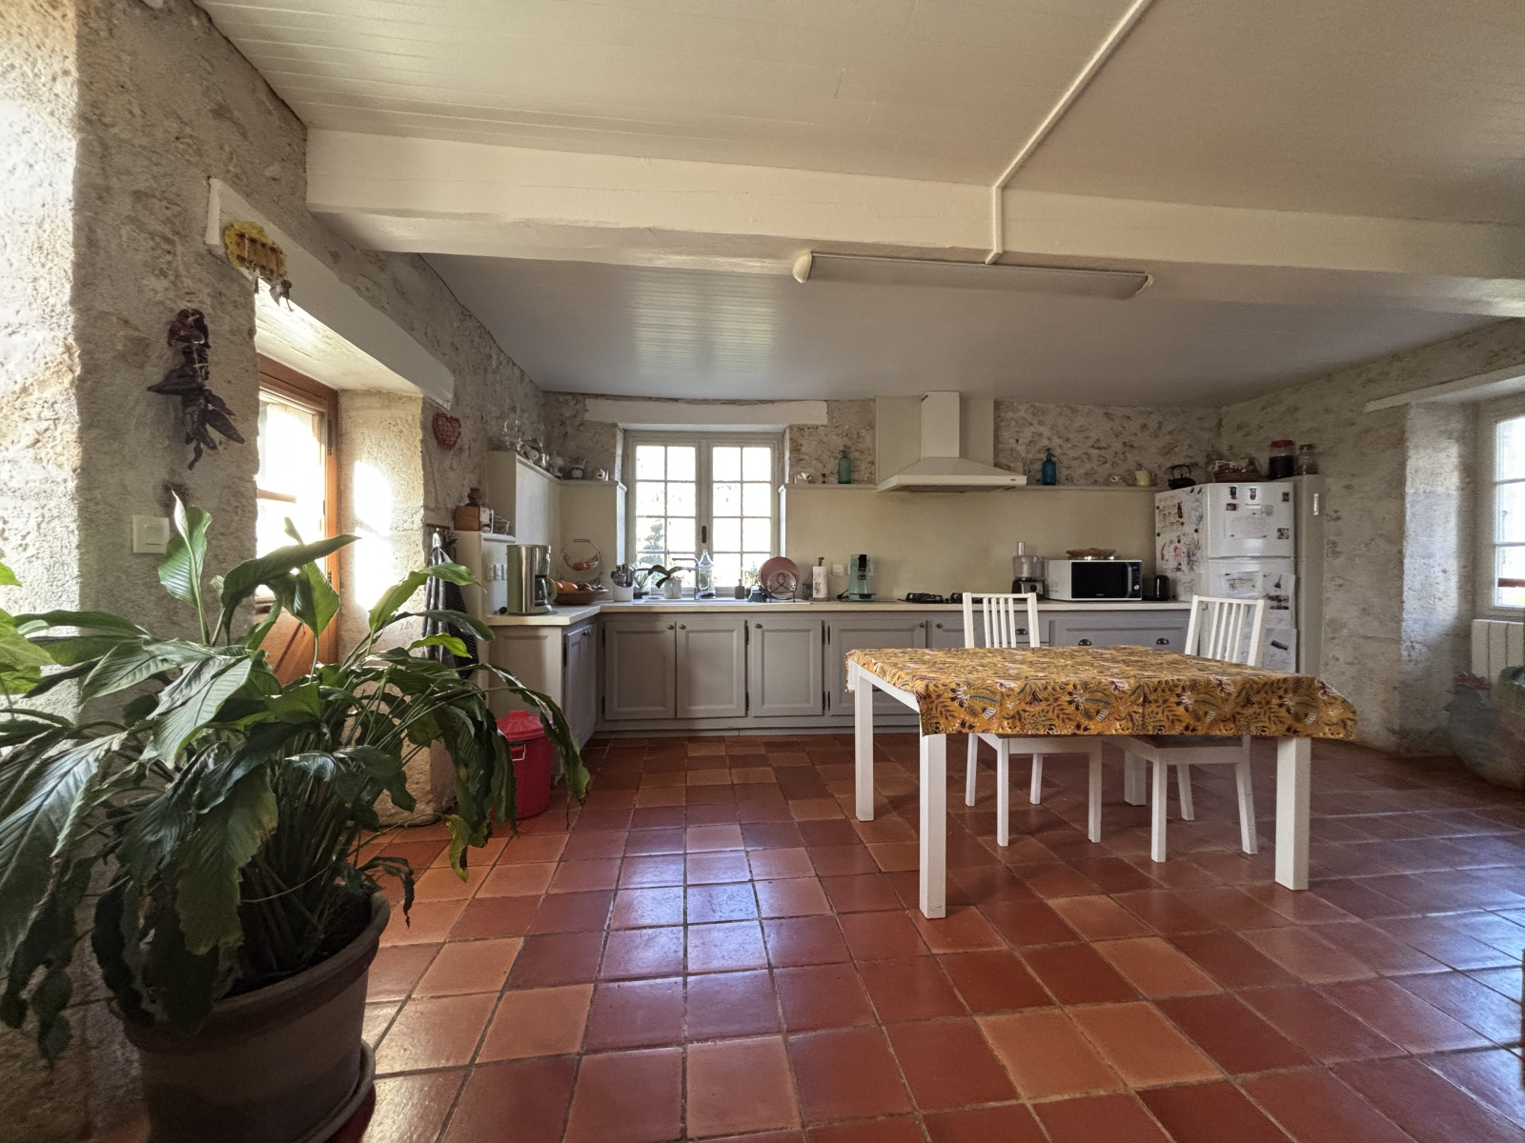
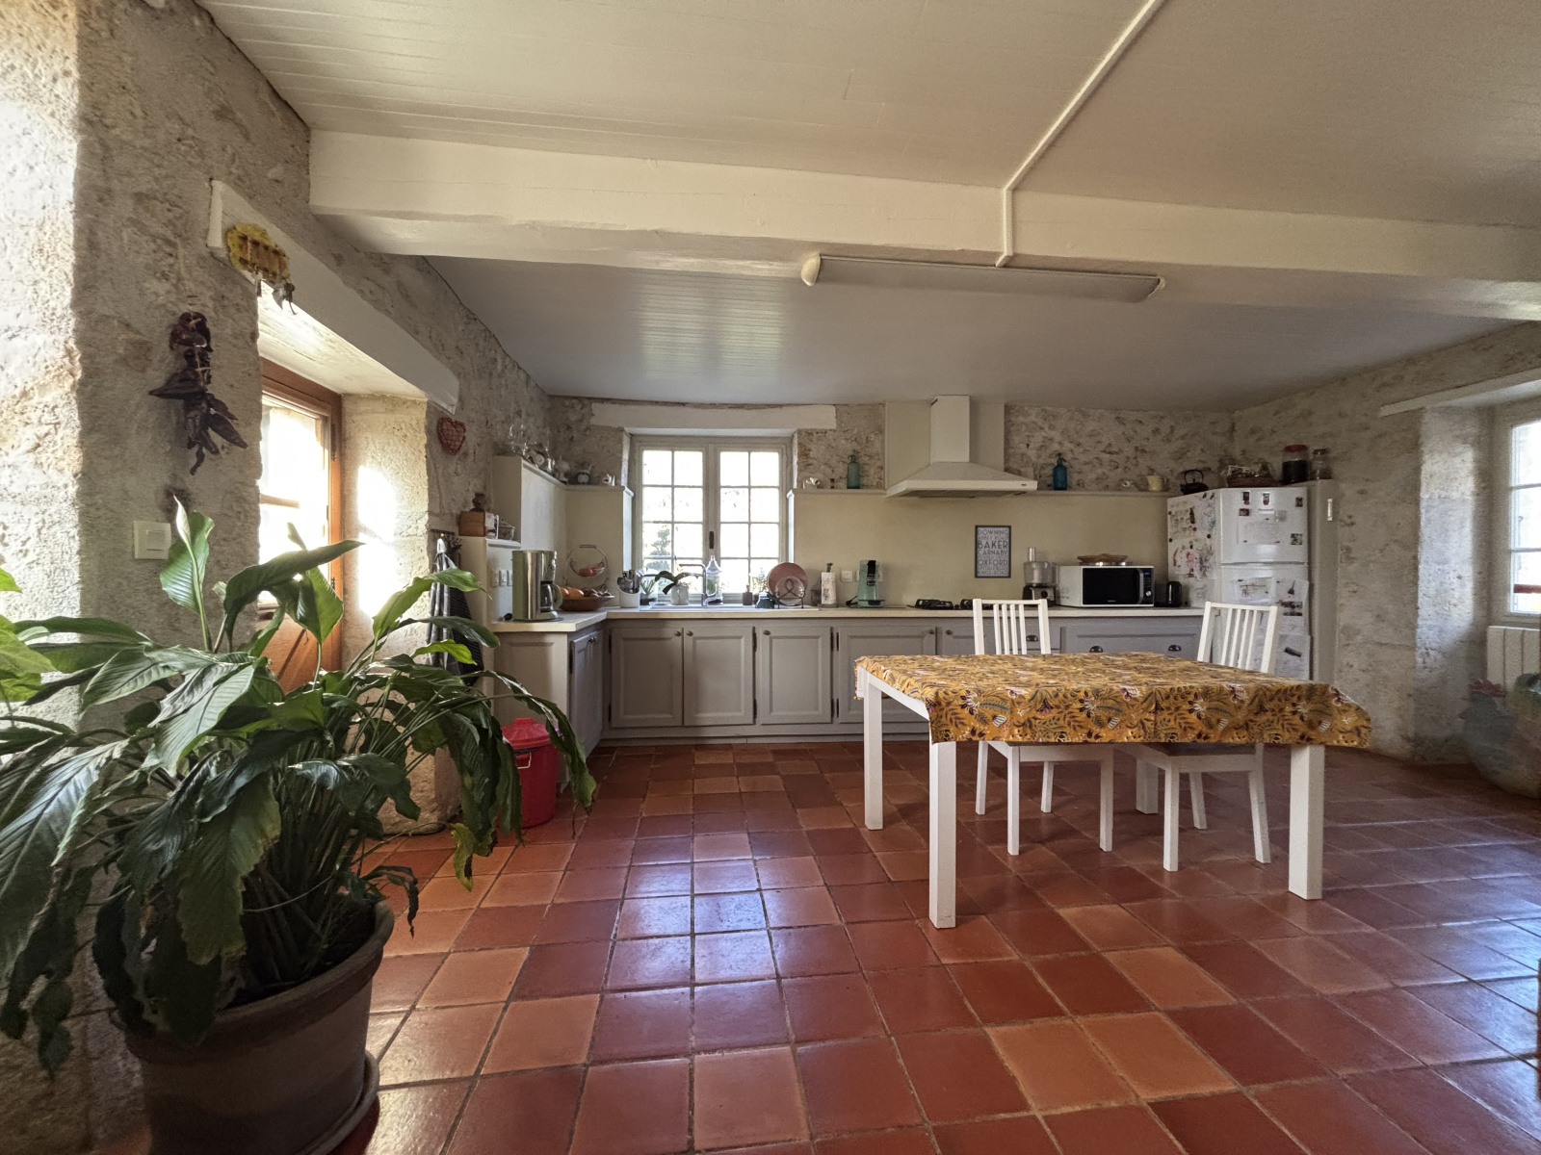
+ wall art (993, 552)
